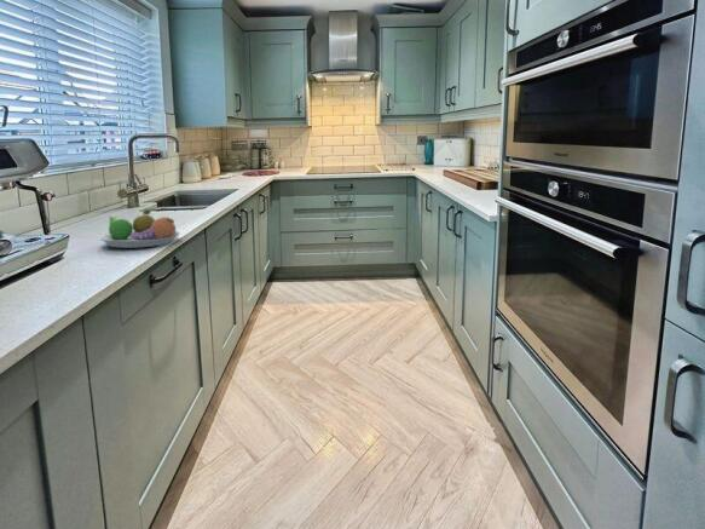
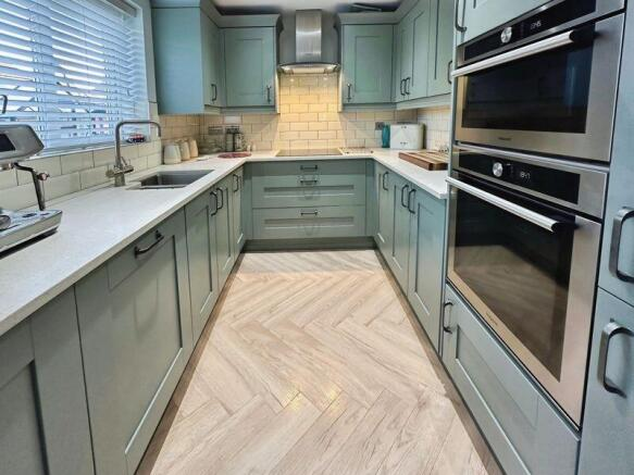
- fruit bowl (138, 226)
